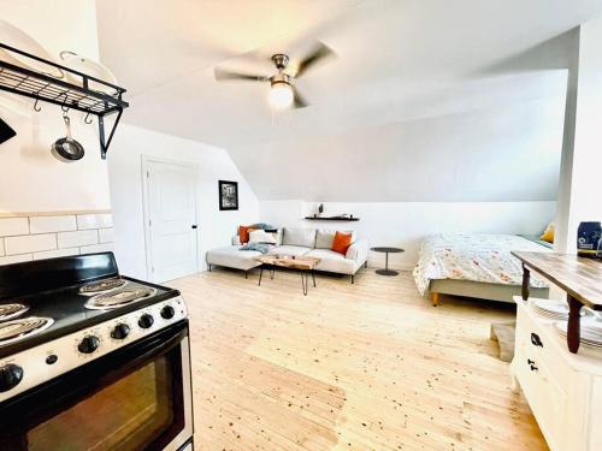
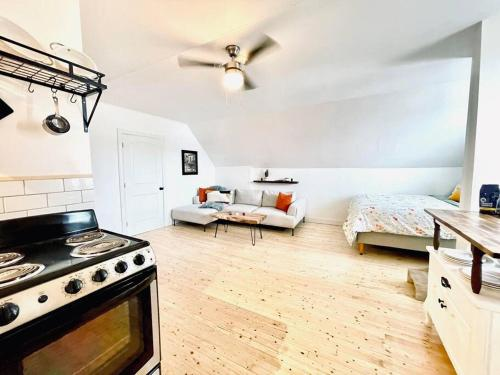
- side table (386, 261)
